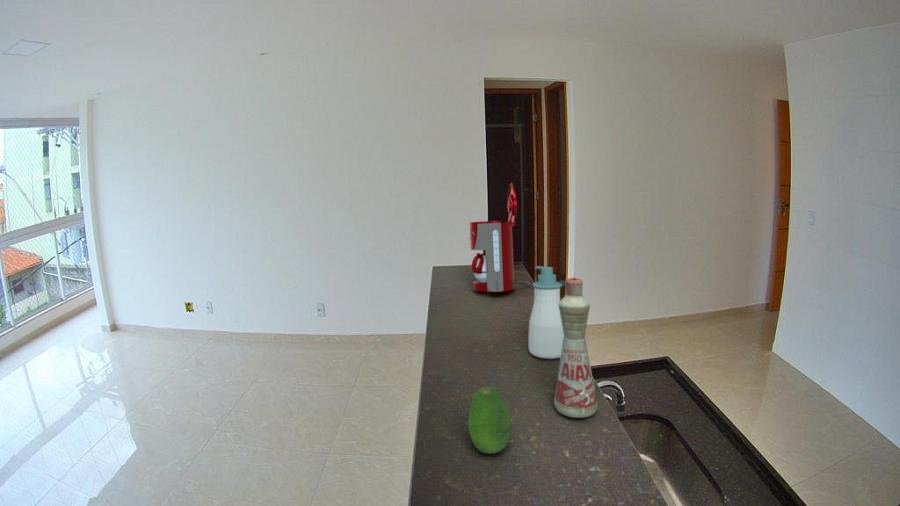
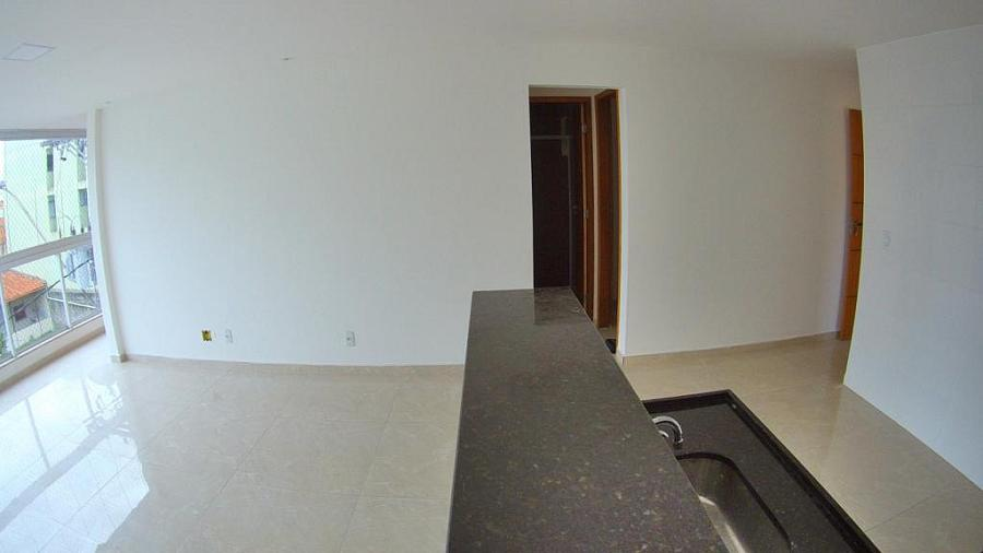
- soap bottle (547, 310)
- coffee maker (511, 235)
- bottle (575, 344)
- fruit (489, 420)
